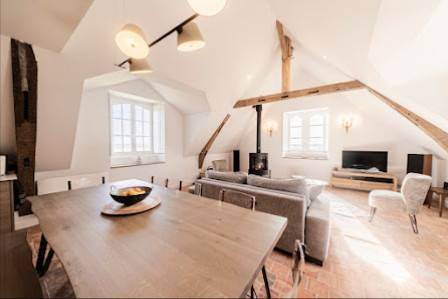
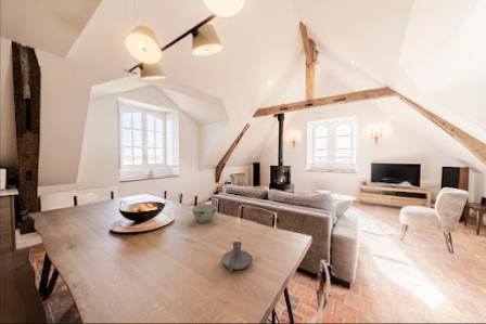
+ bowl (204, 213)
+ candle holder (235, 255)
